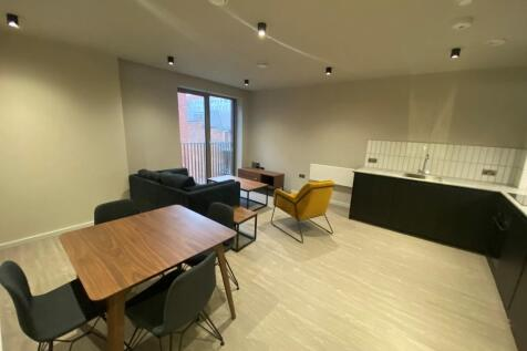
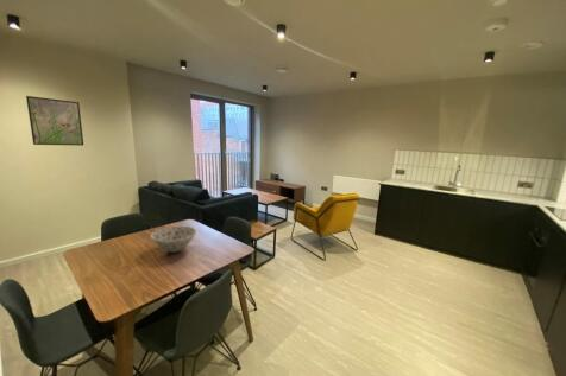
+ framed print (57, 122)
+ bowl (175, 241)
